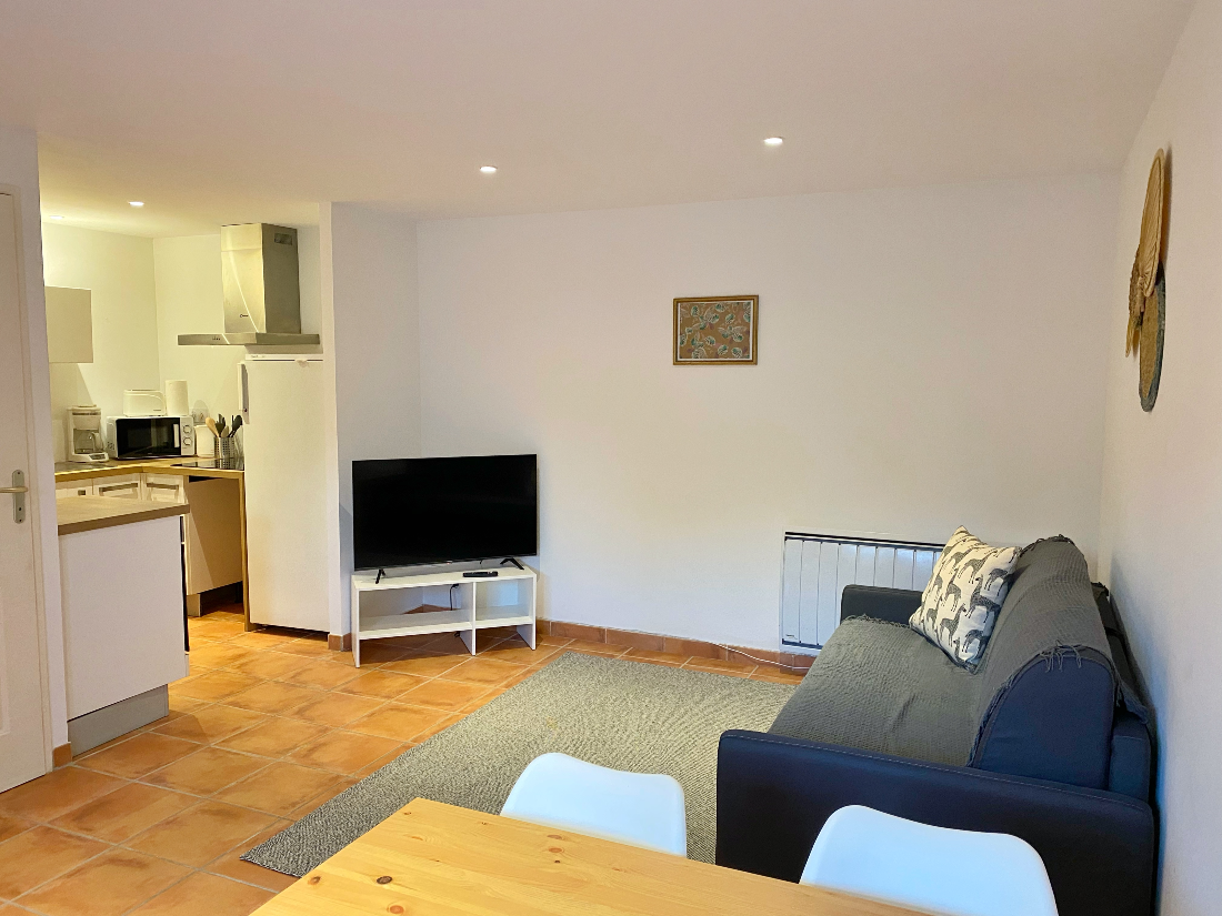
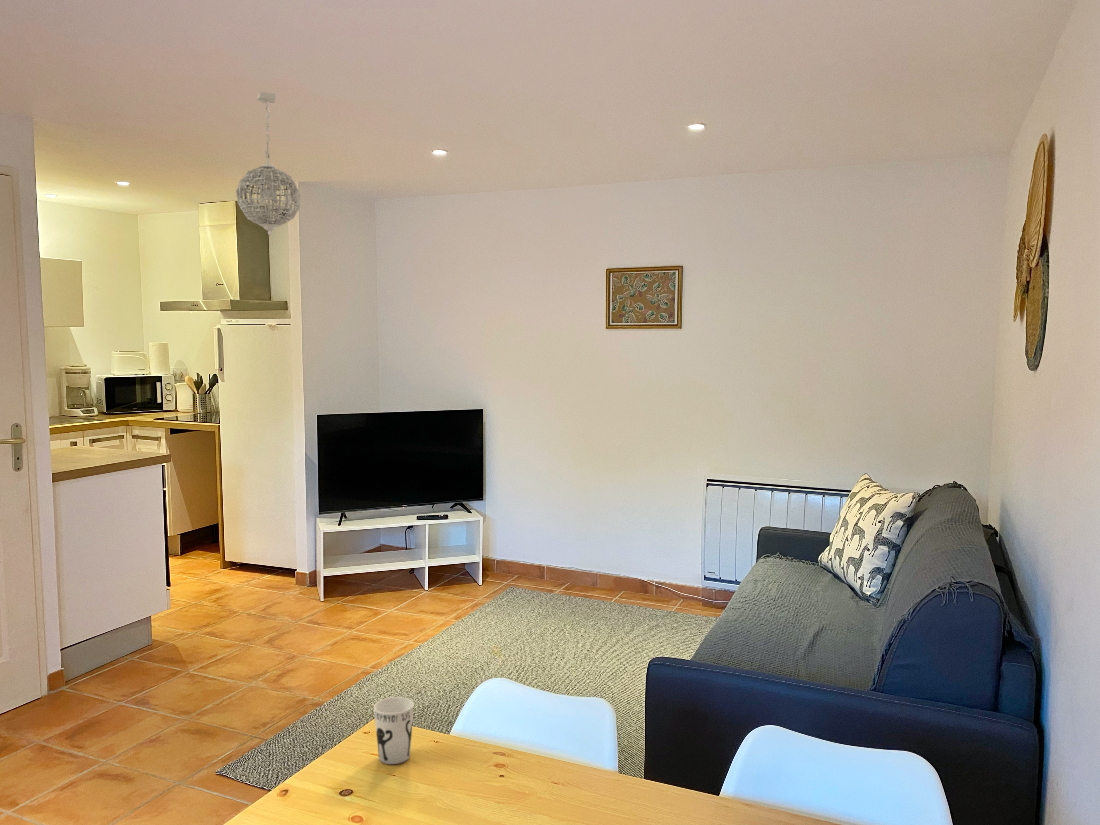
+ cup (394, 731)
+ pendant light (268, 166)
